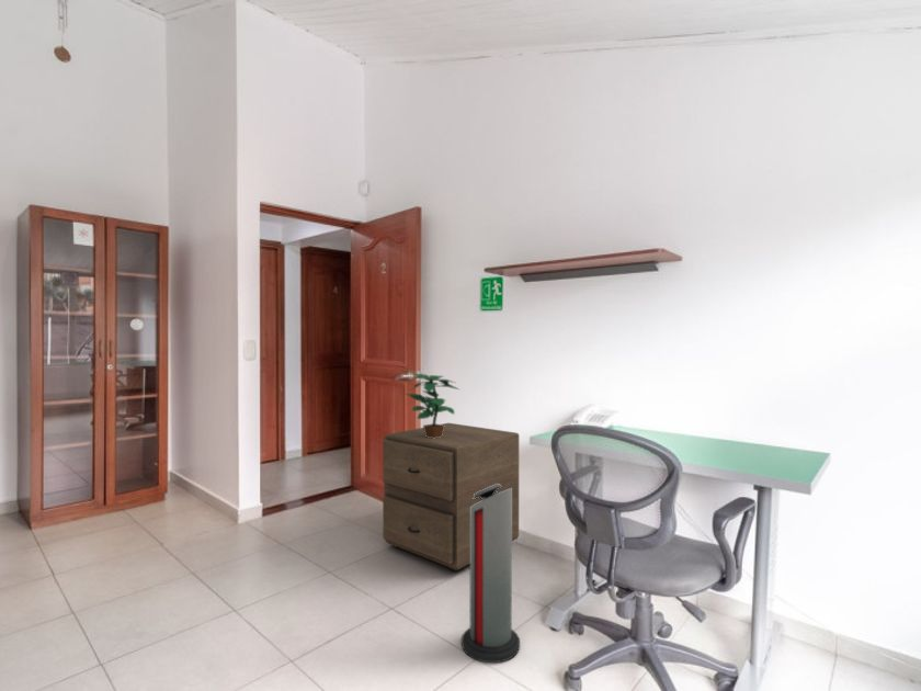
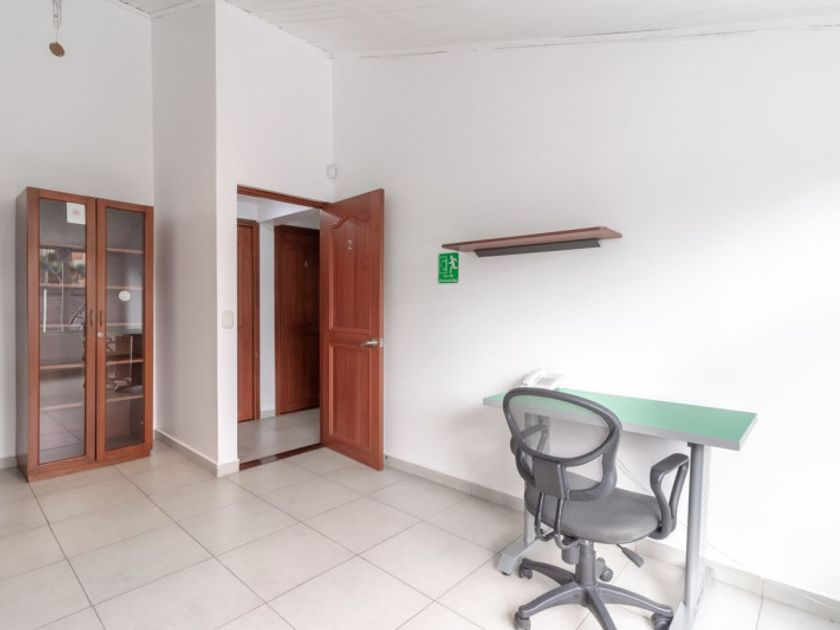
- air purifier (490, 564)
- potted plant (431, 405)
- filing cabinet (448, 490)
